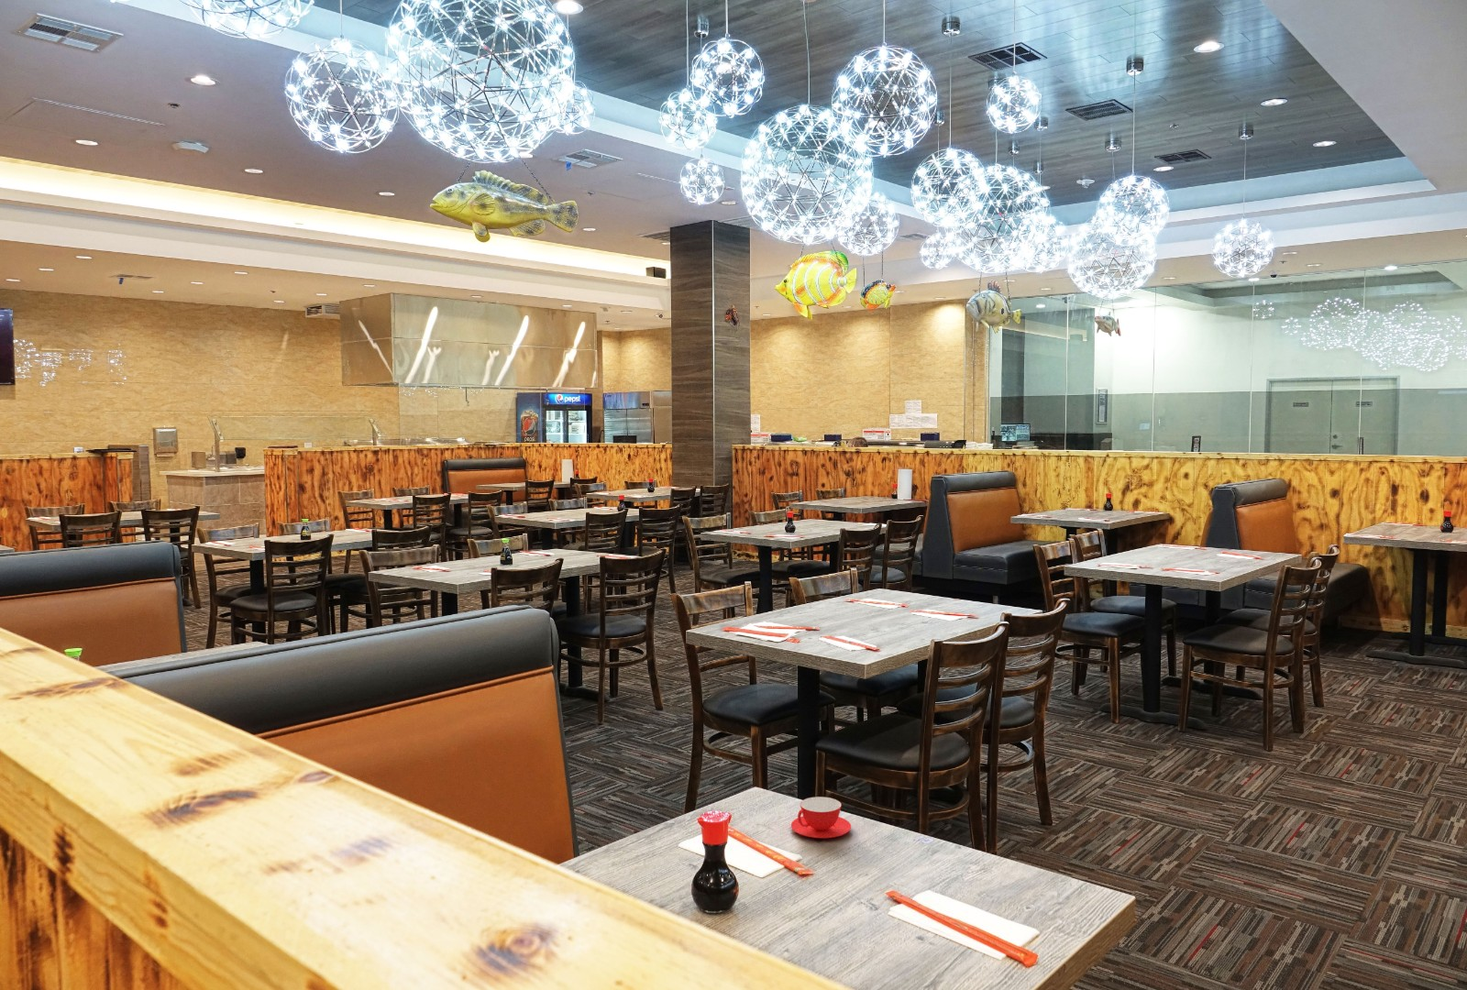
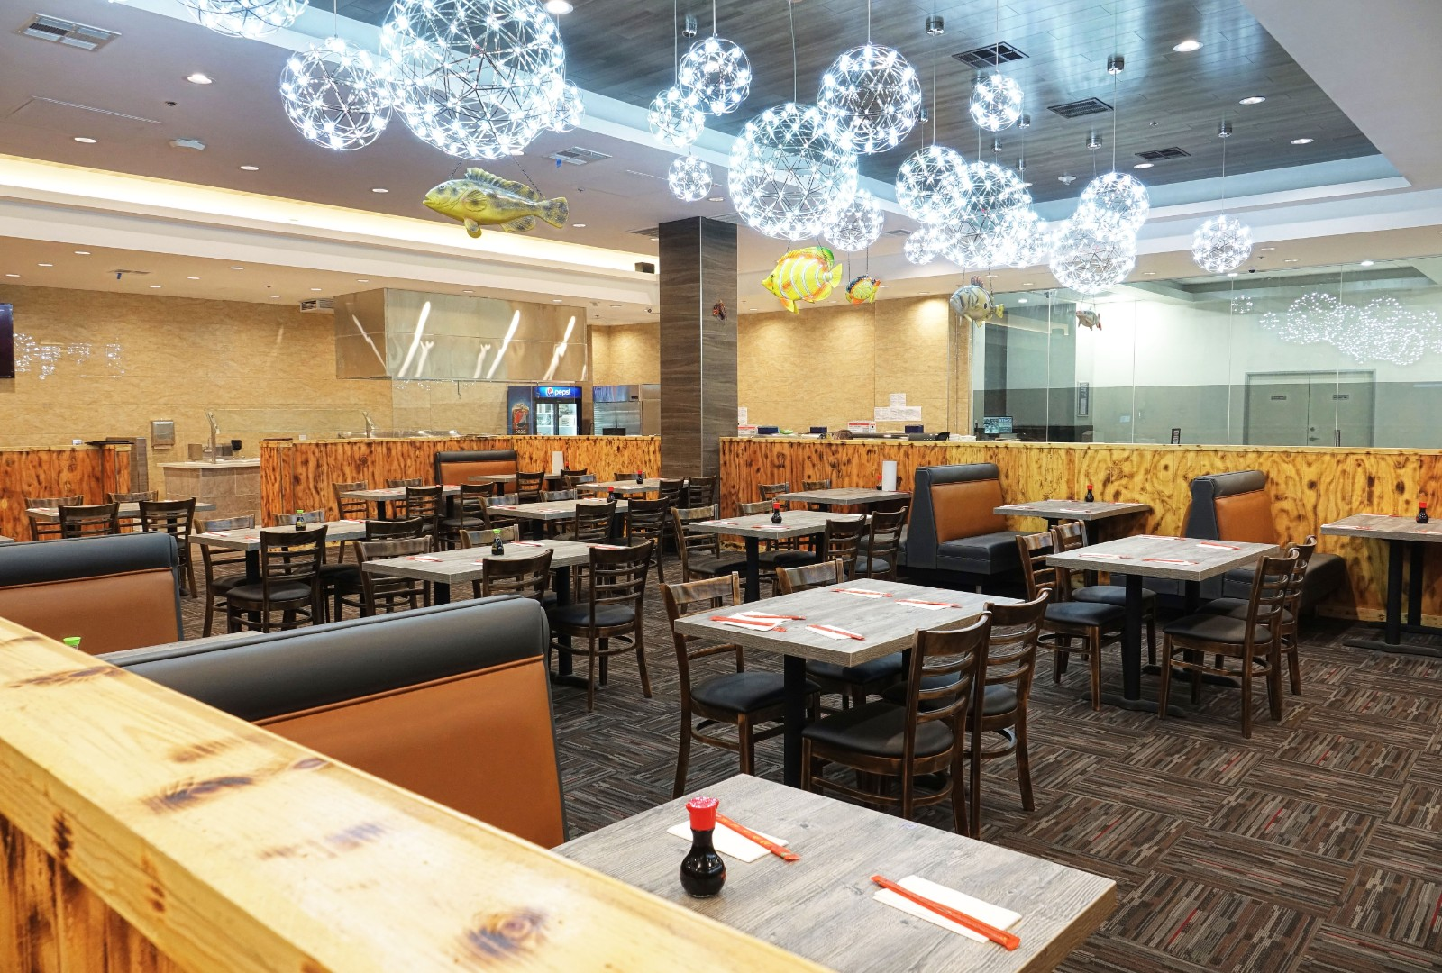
- teacup (821, 815)
